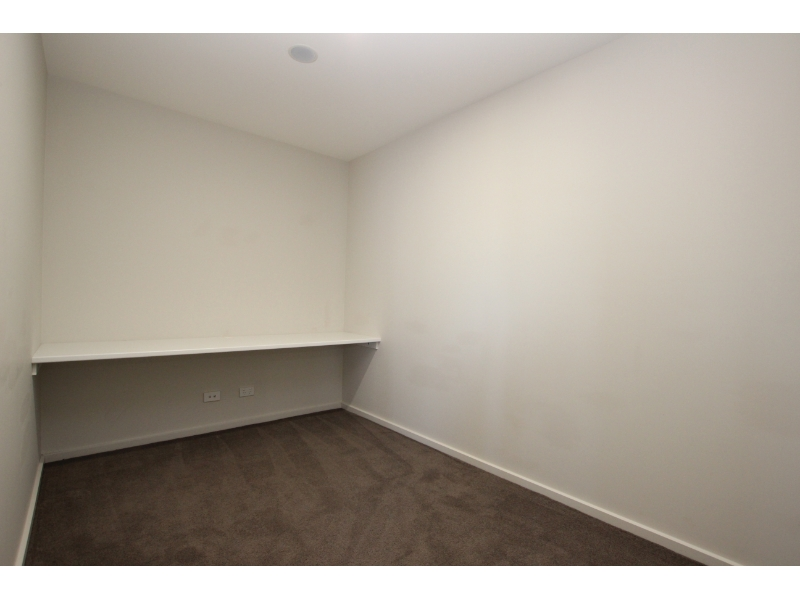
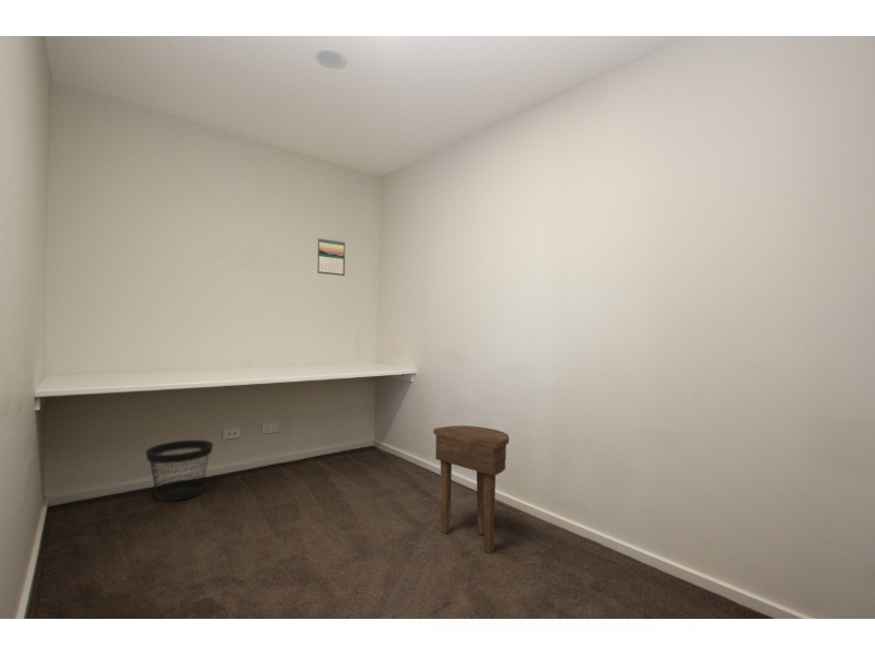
+ calendar (331, 256)
+ side table (477, 485)
+ wastebasket (179, 470)
